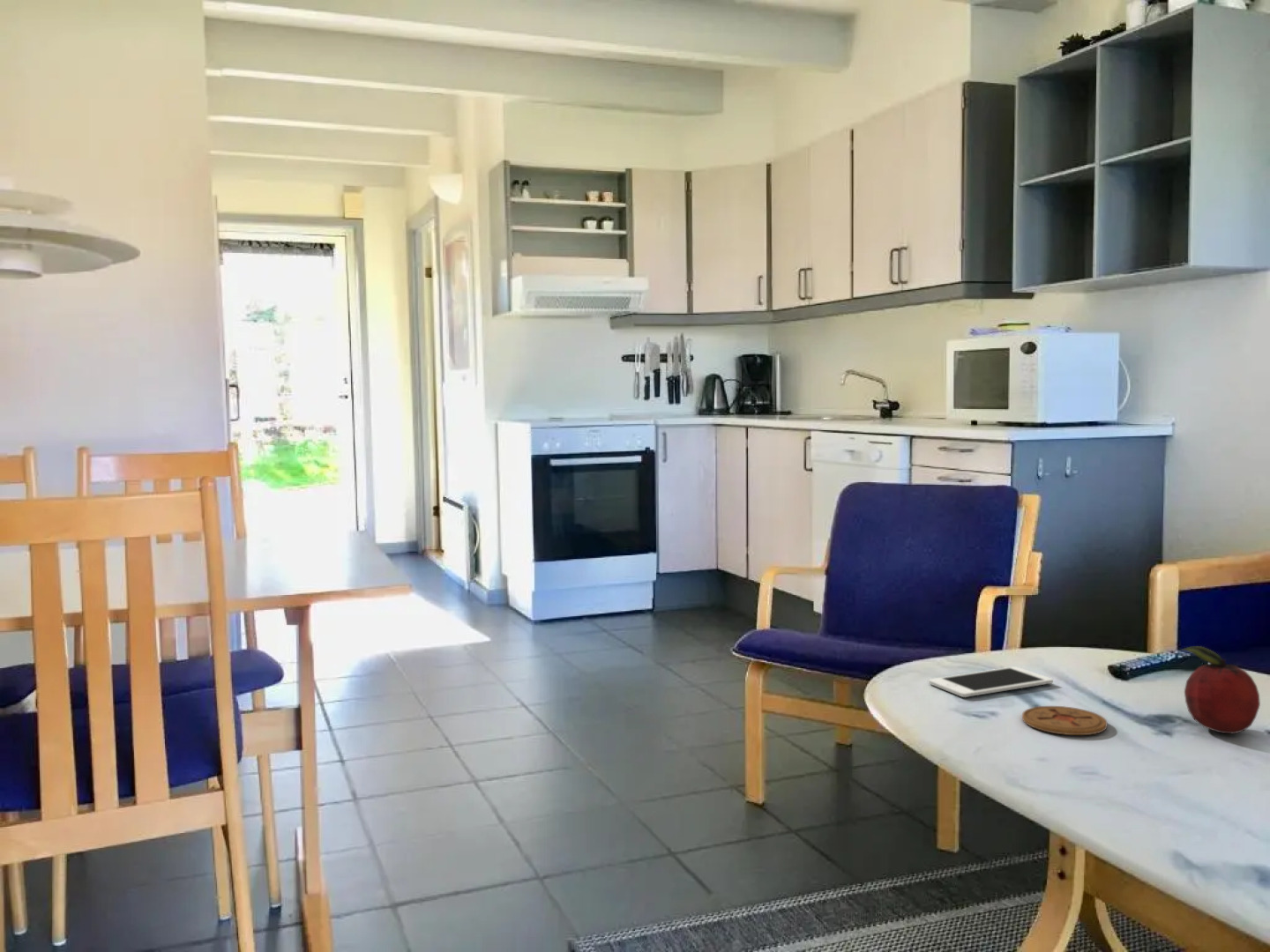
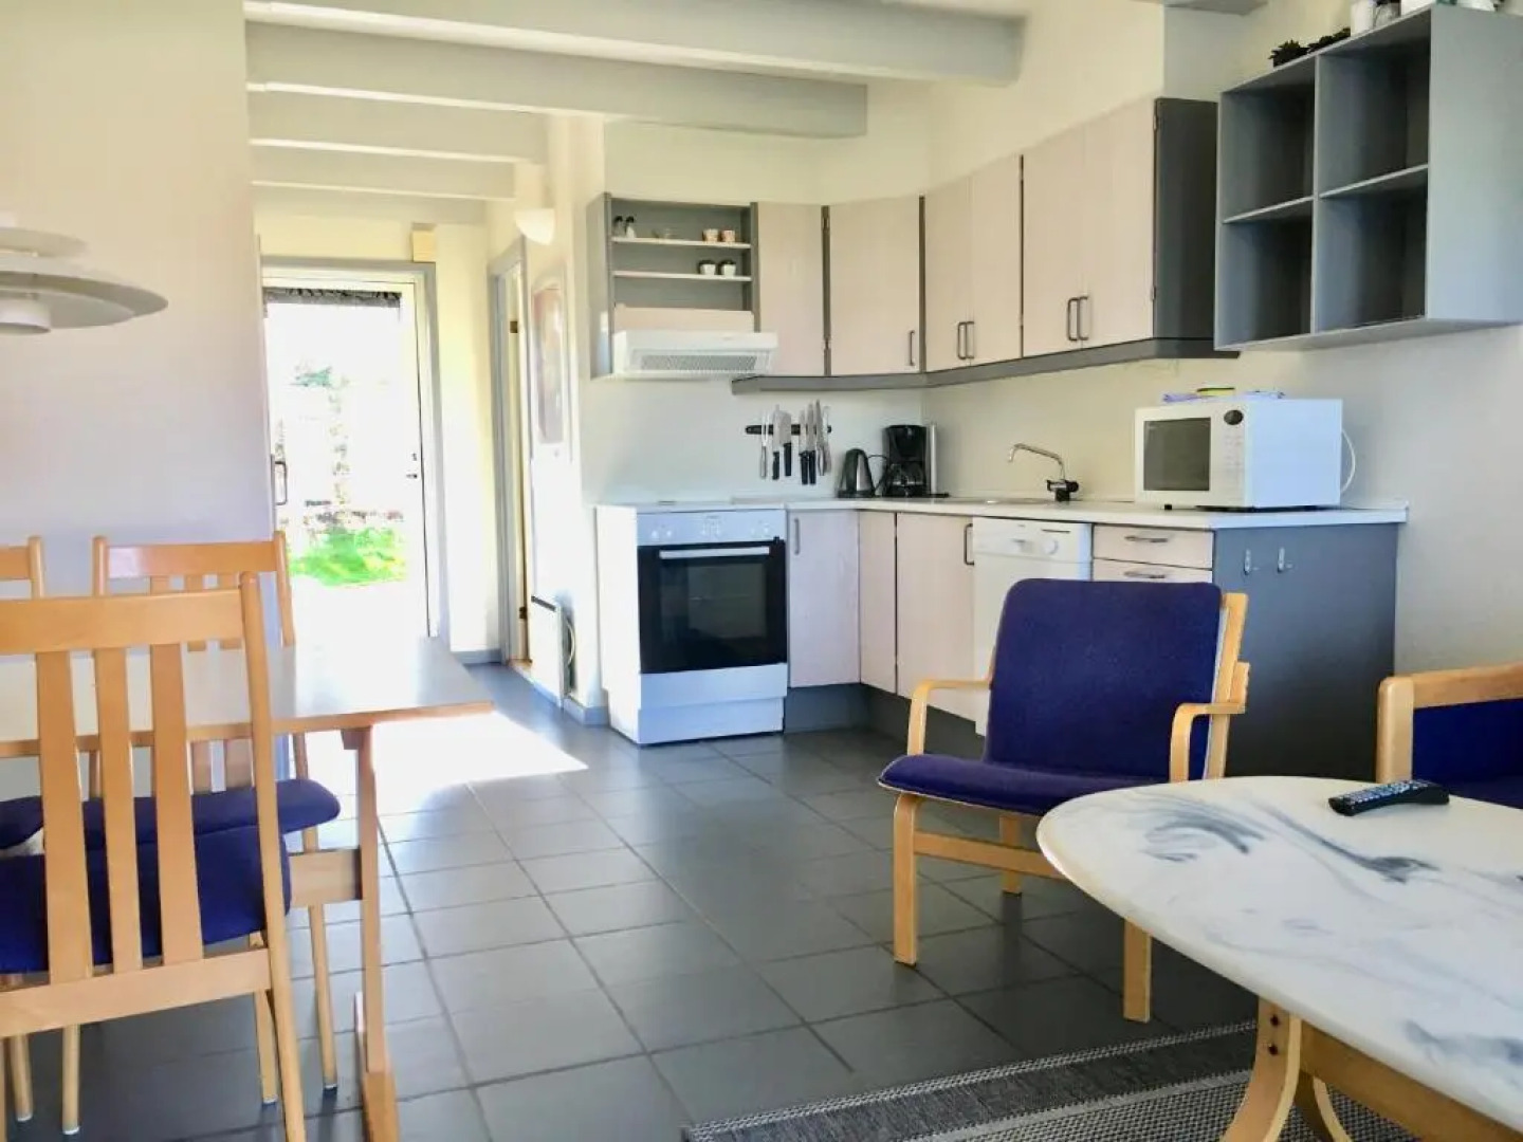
- cell phone (990, 681)
- coaster (1064, 719)
- fruit (1219, 689)
